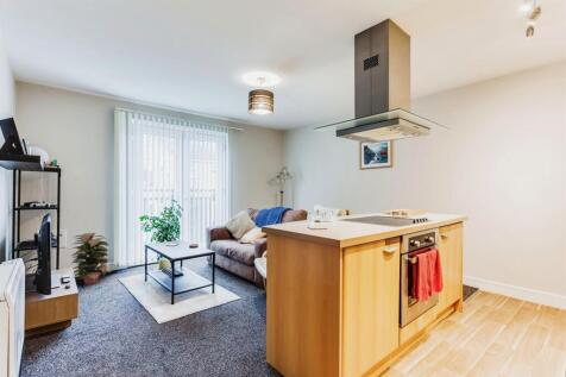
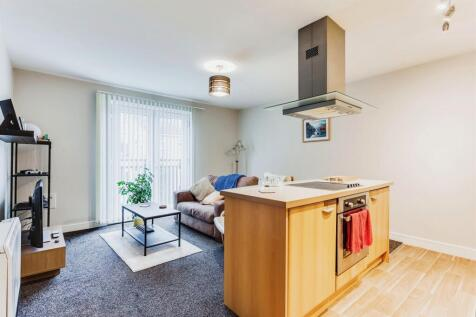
- decorative plant (90, 257)
